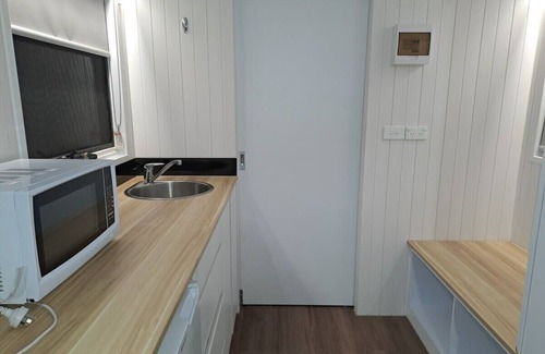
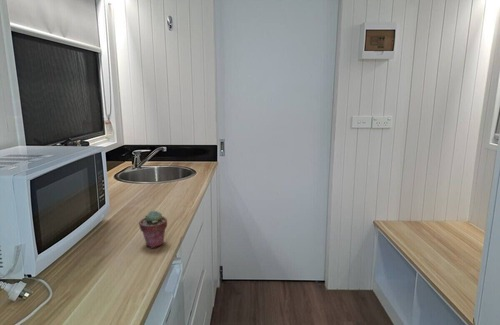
+ potted succulent (153, 227)
